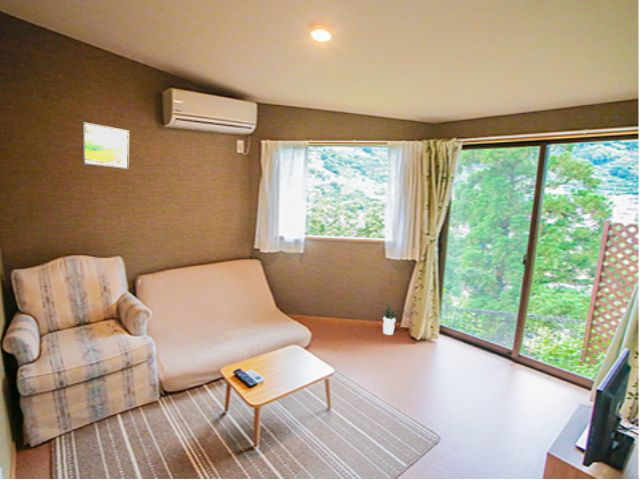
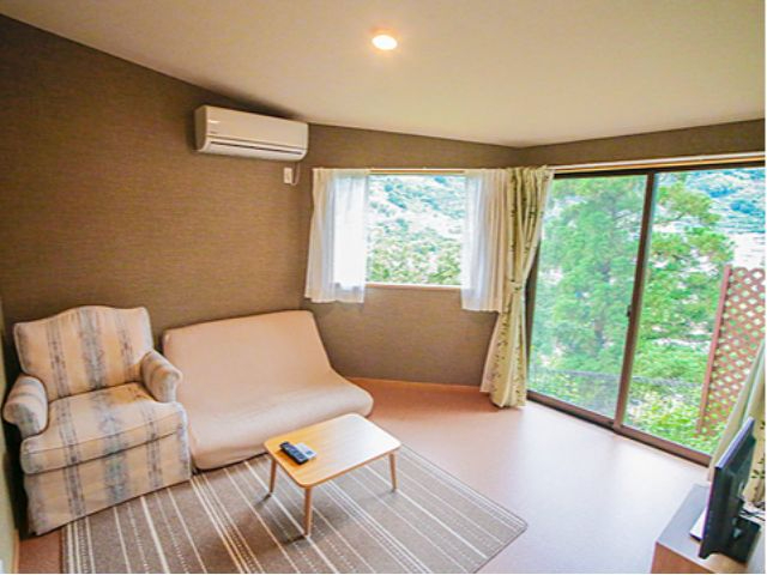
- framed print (106, 146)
- potted plant (388, 319)
